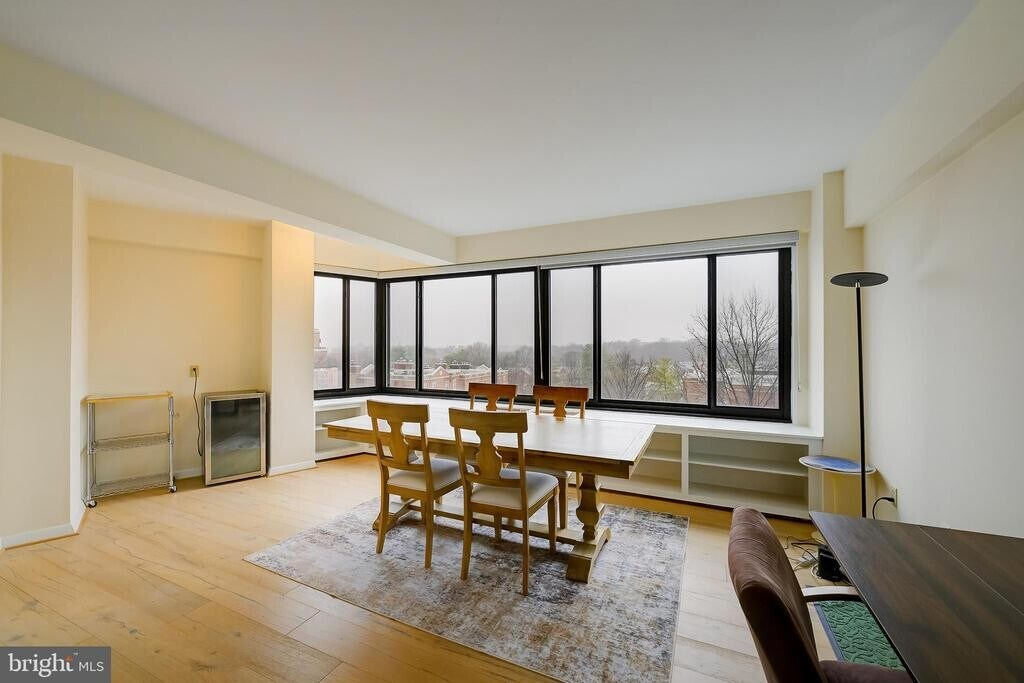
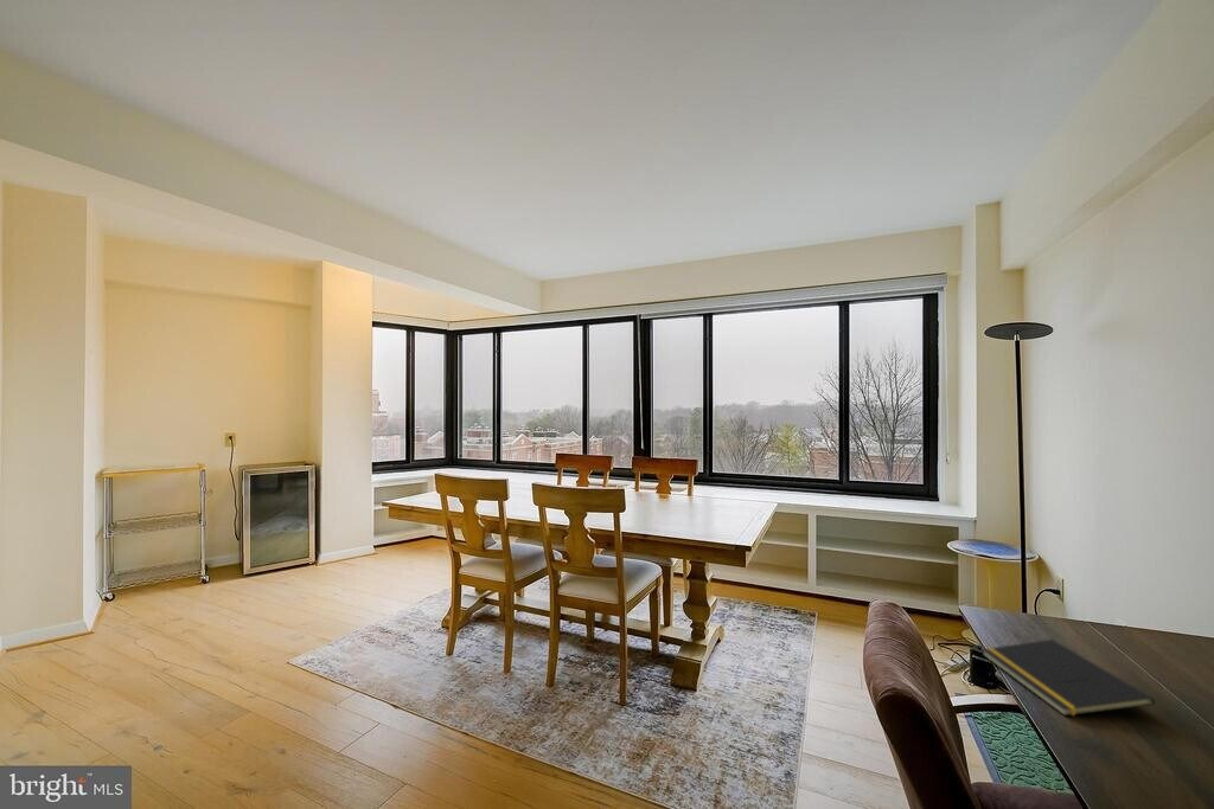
+ notepad (1058, 673)
